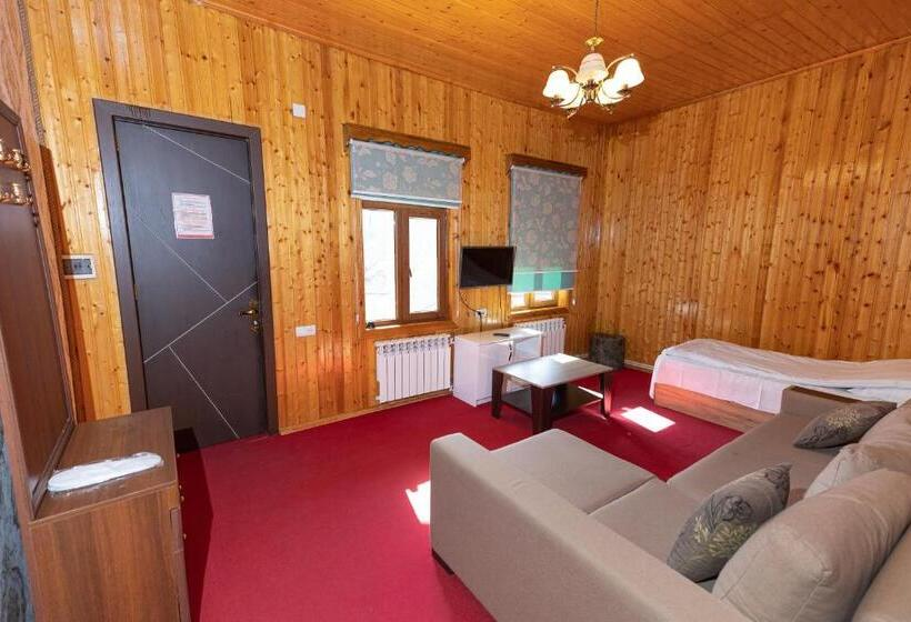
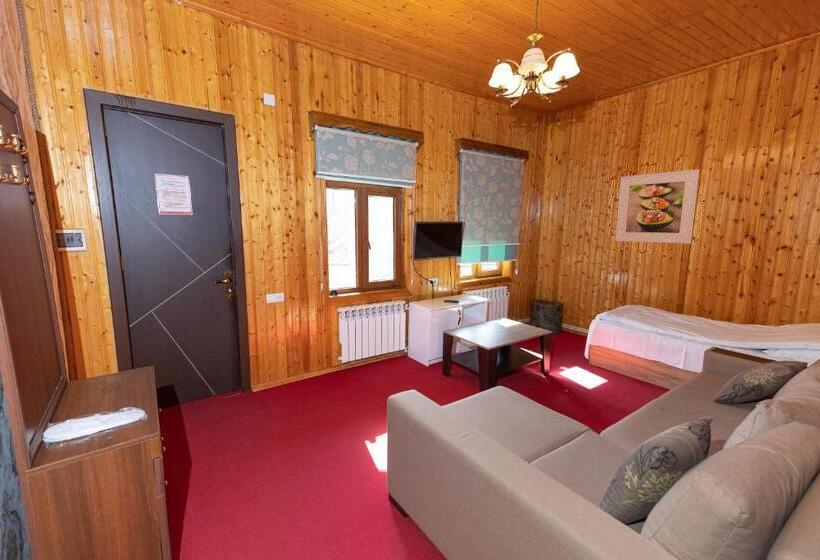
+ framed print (653, 208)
